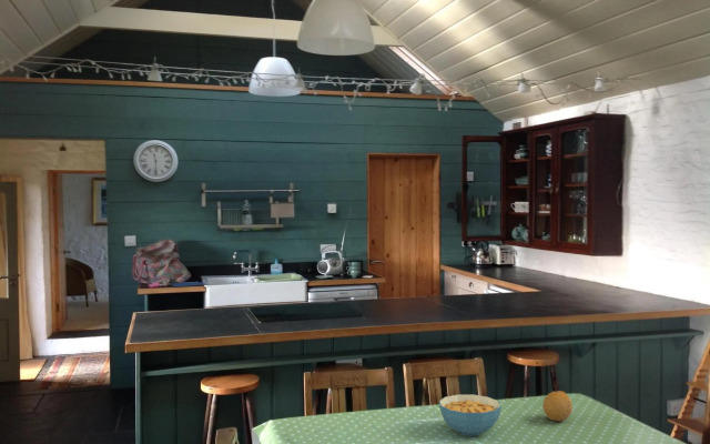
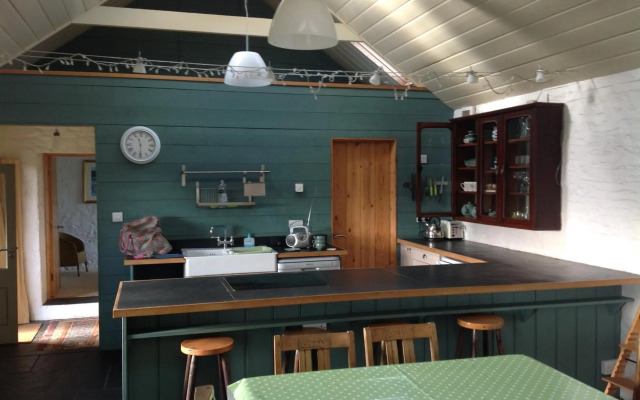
- cereal bowl (469, 417)
- fruit (557, 405)
